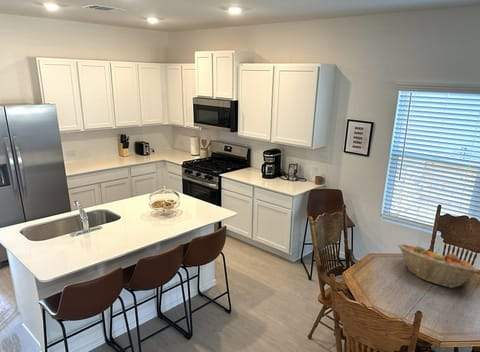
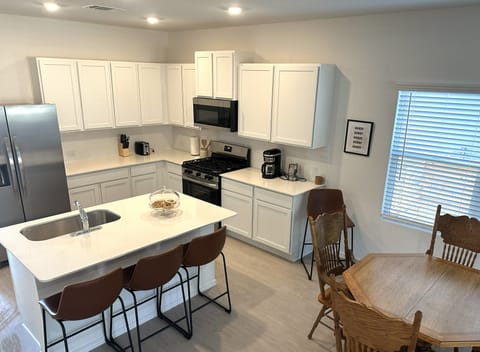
- fruit basket (434, 261)
